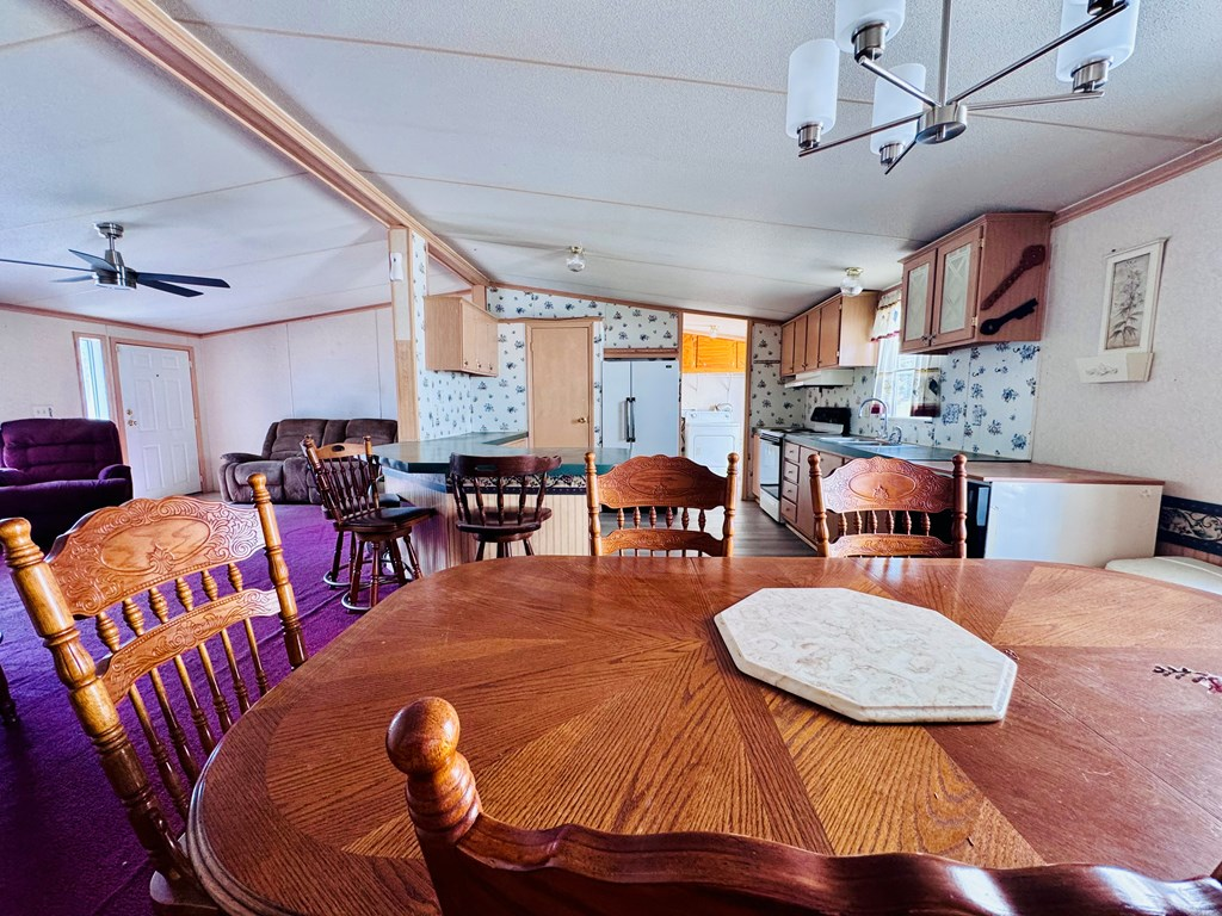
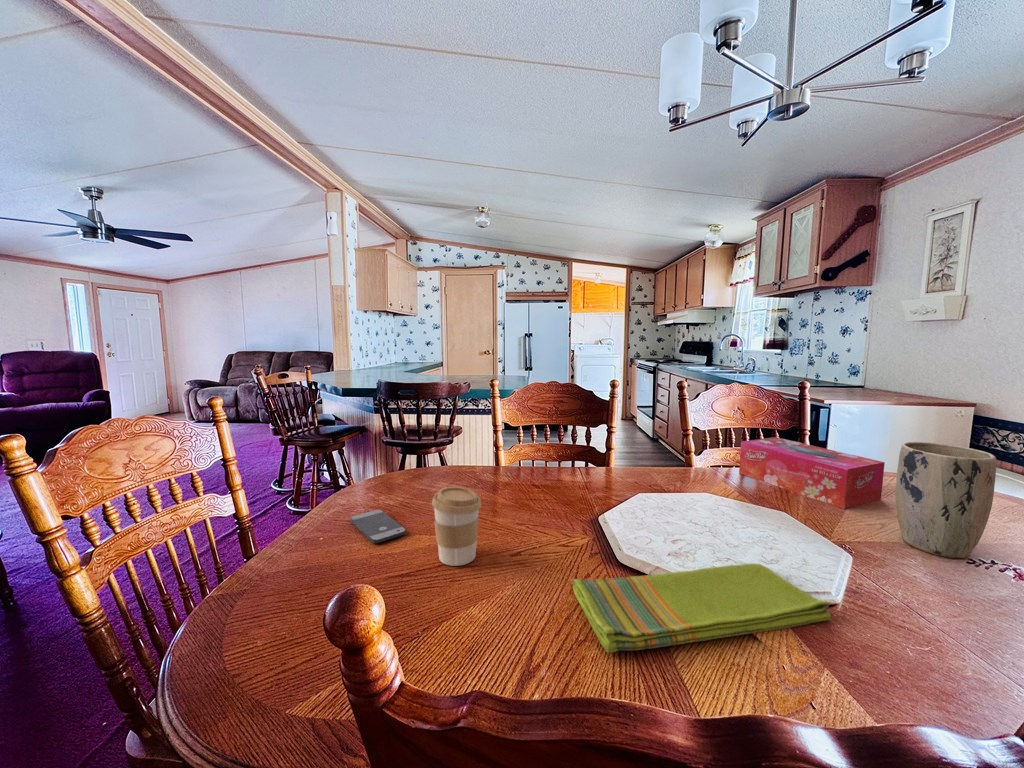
+ tissue box (805, 468)
+ dish towel (693, 596)
+ smartphone (377, 525)
+ coffee cup (457, 523)
+ plant pot (940, 498)
